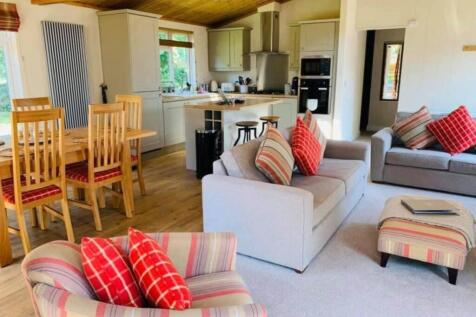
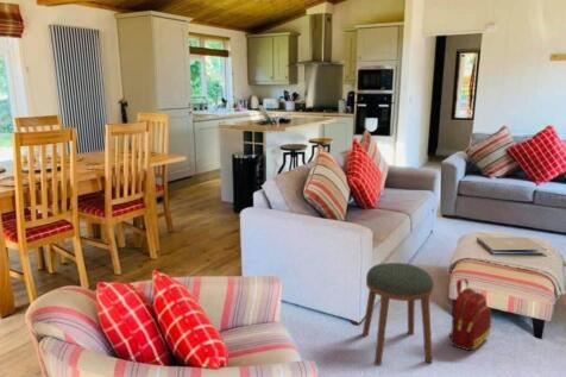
+ backpack (470, 312)
+ stool (398, 300)
